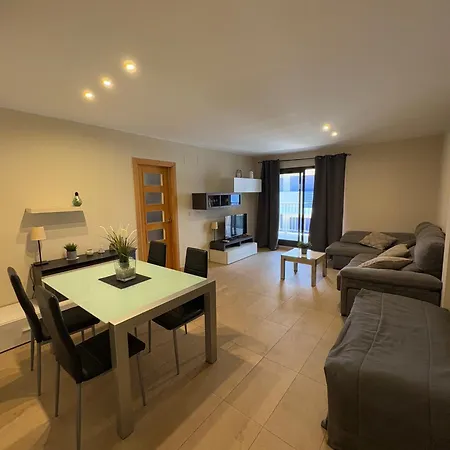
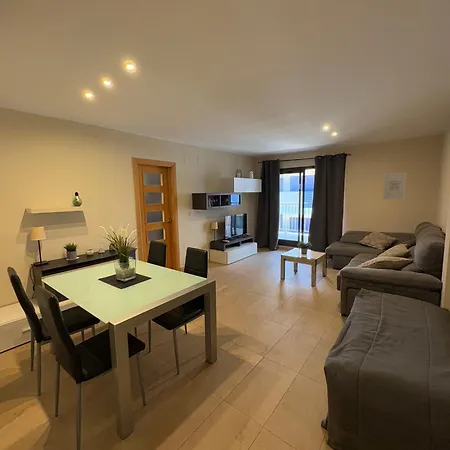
+ wall art (394, 186)
